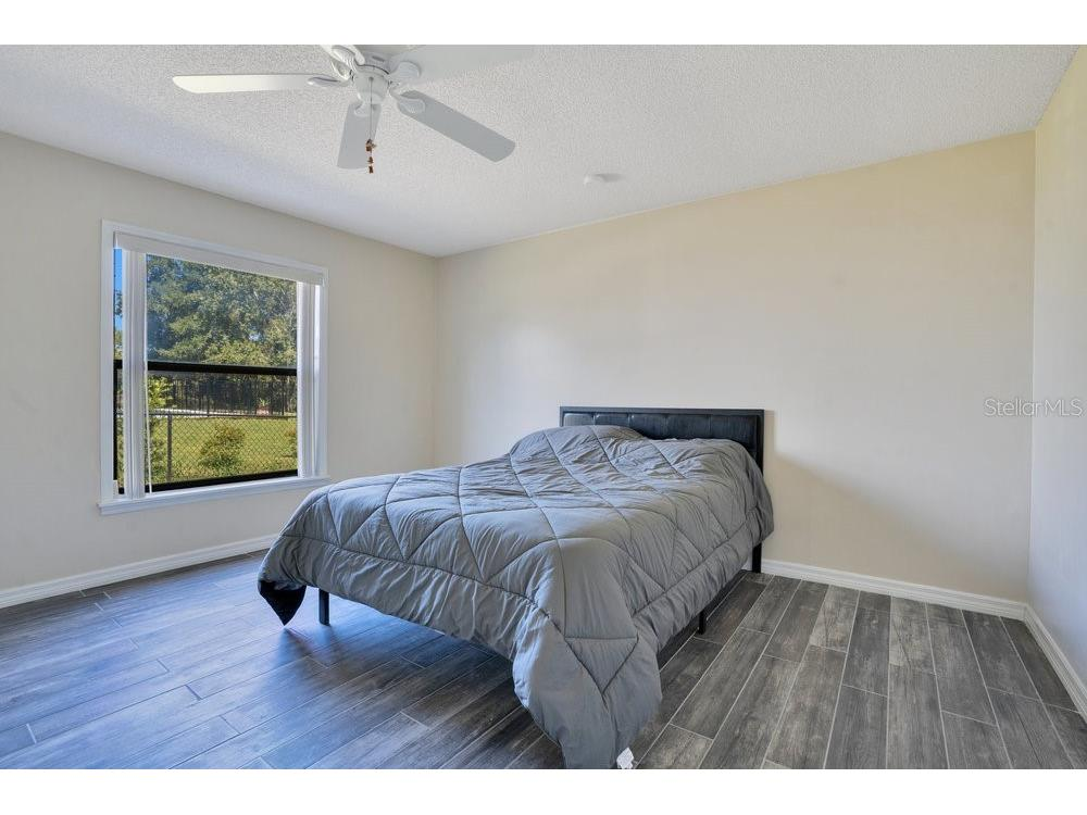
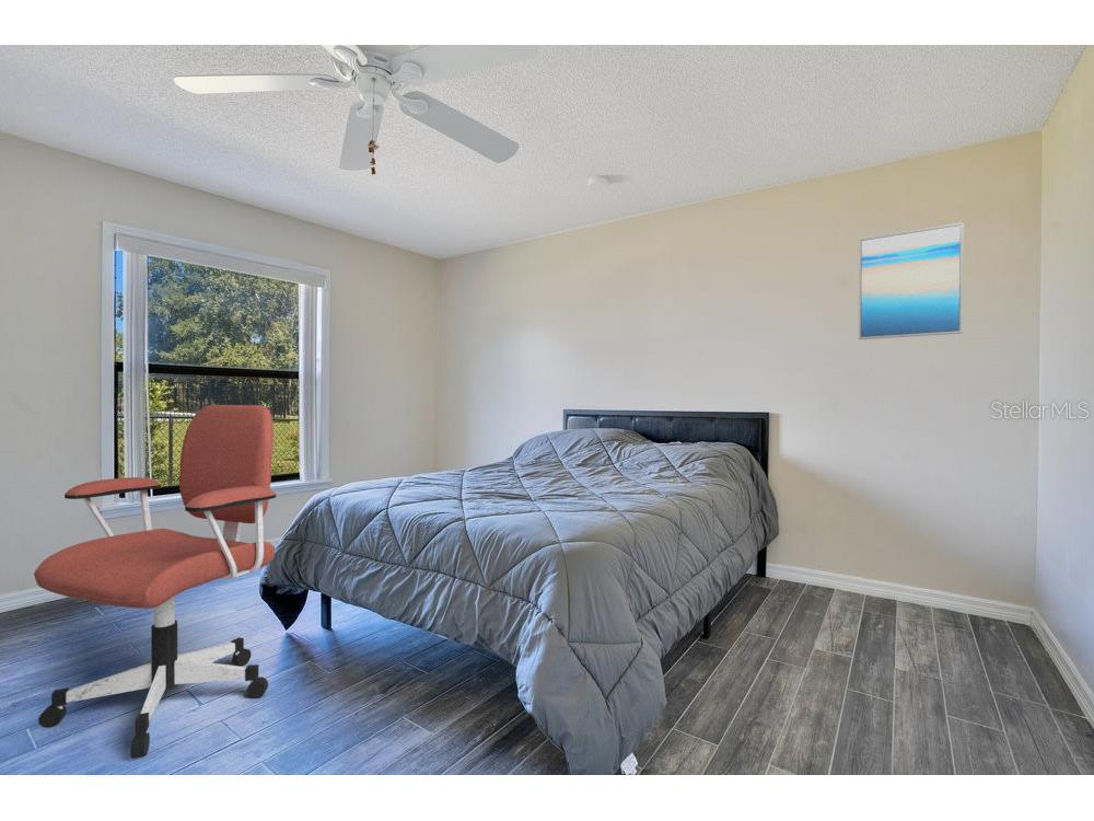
+ office chair (176, 551)
+ wall art (908, 284)
